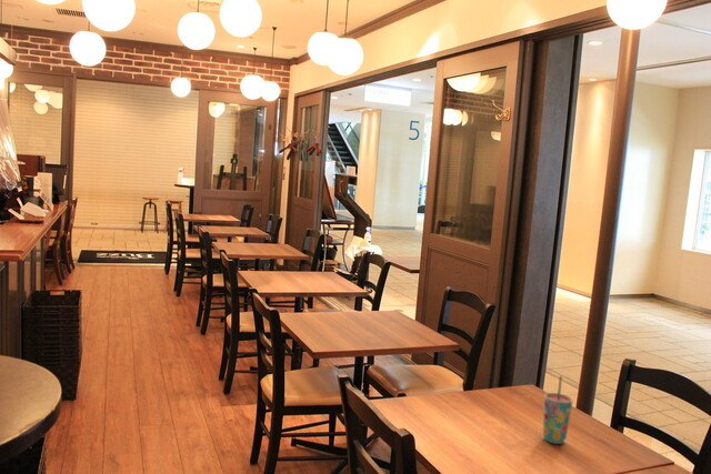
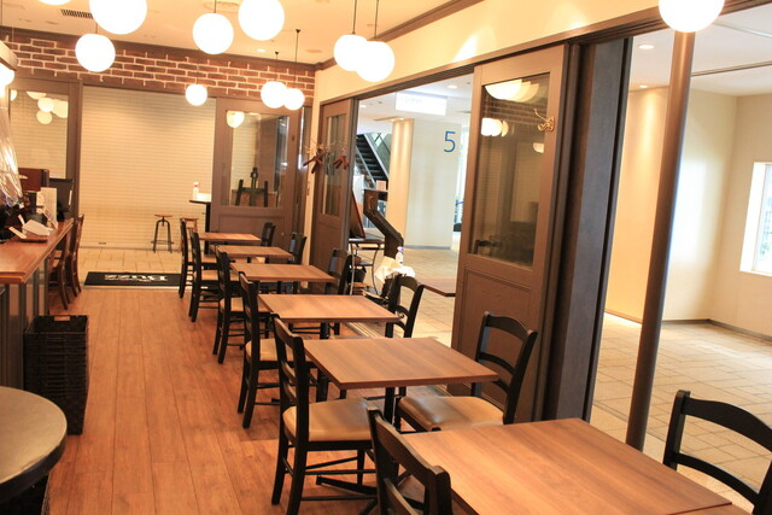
- cup (557, 407)
